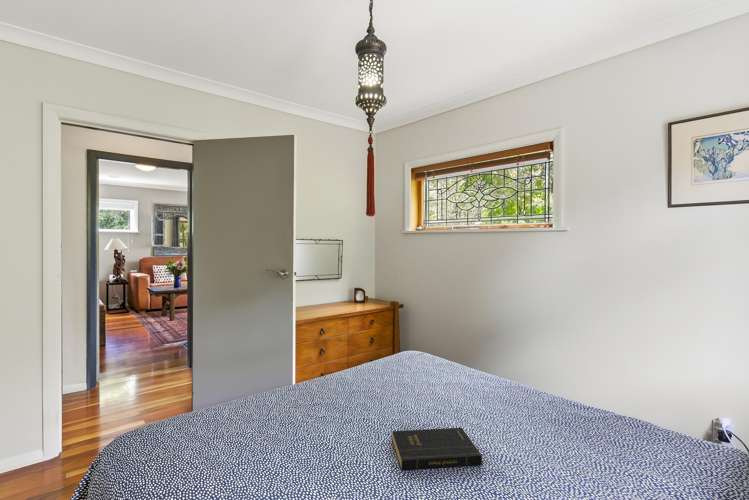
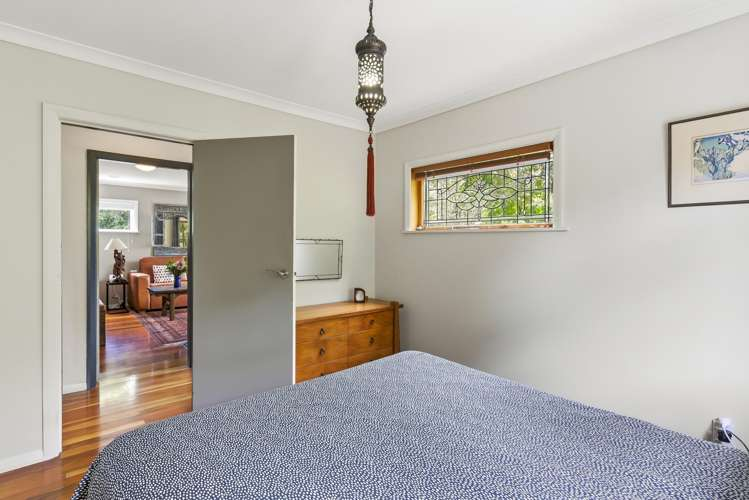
- book (436, 446)
